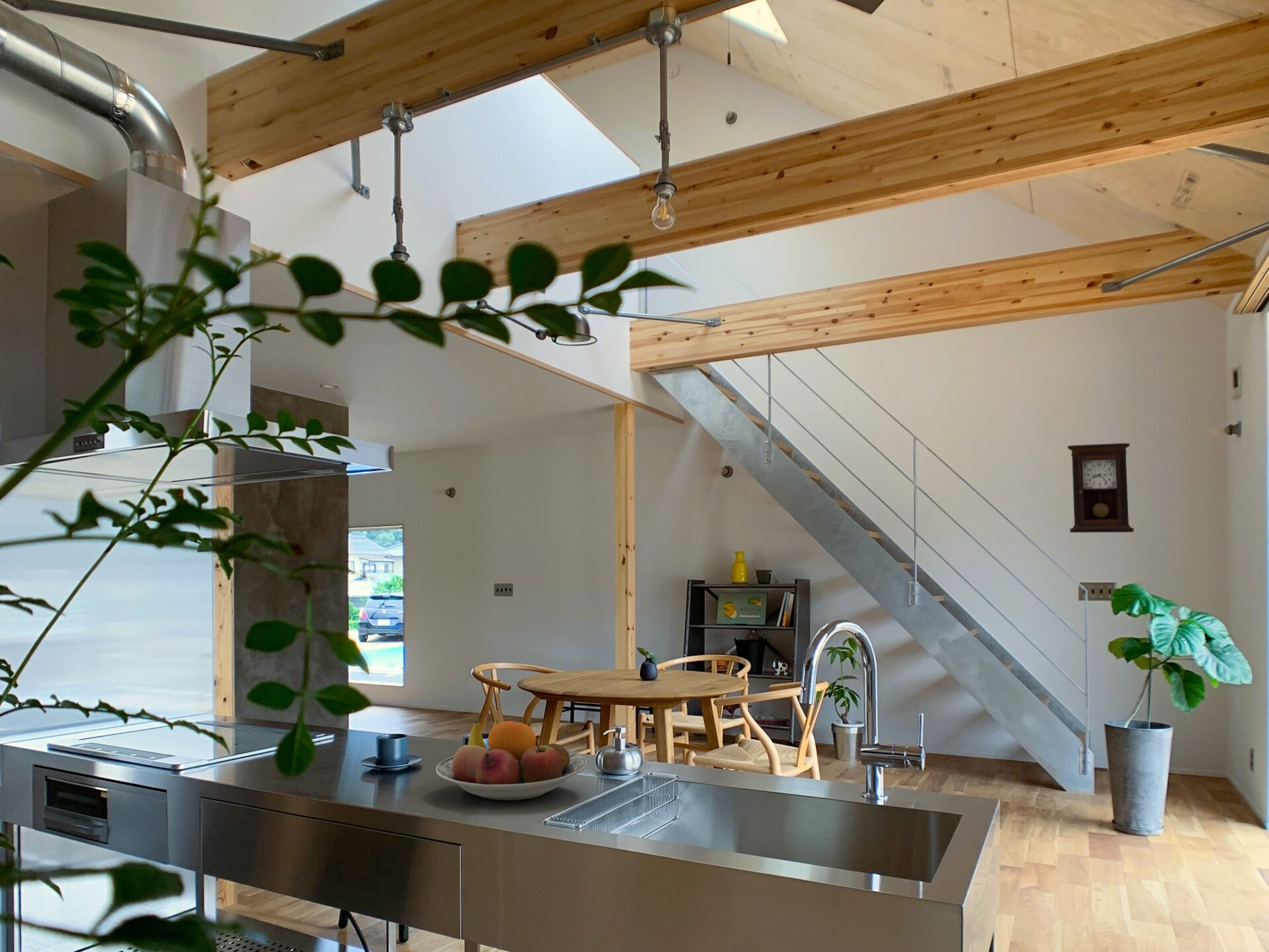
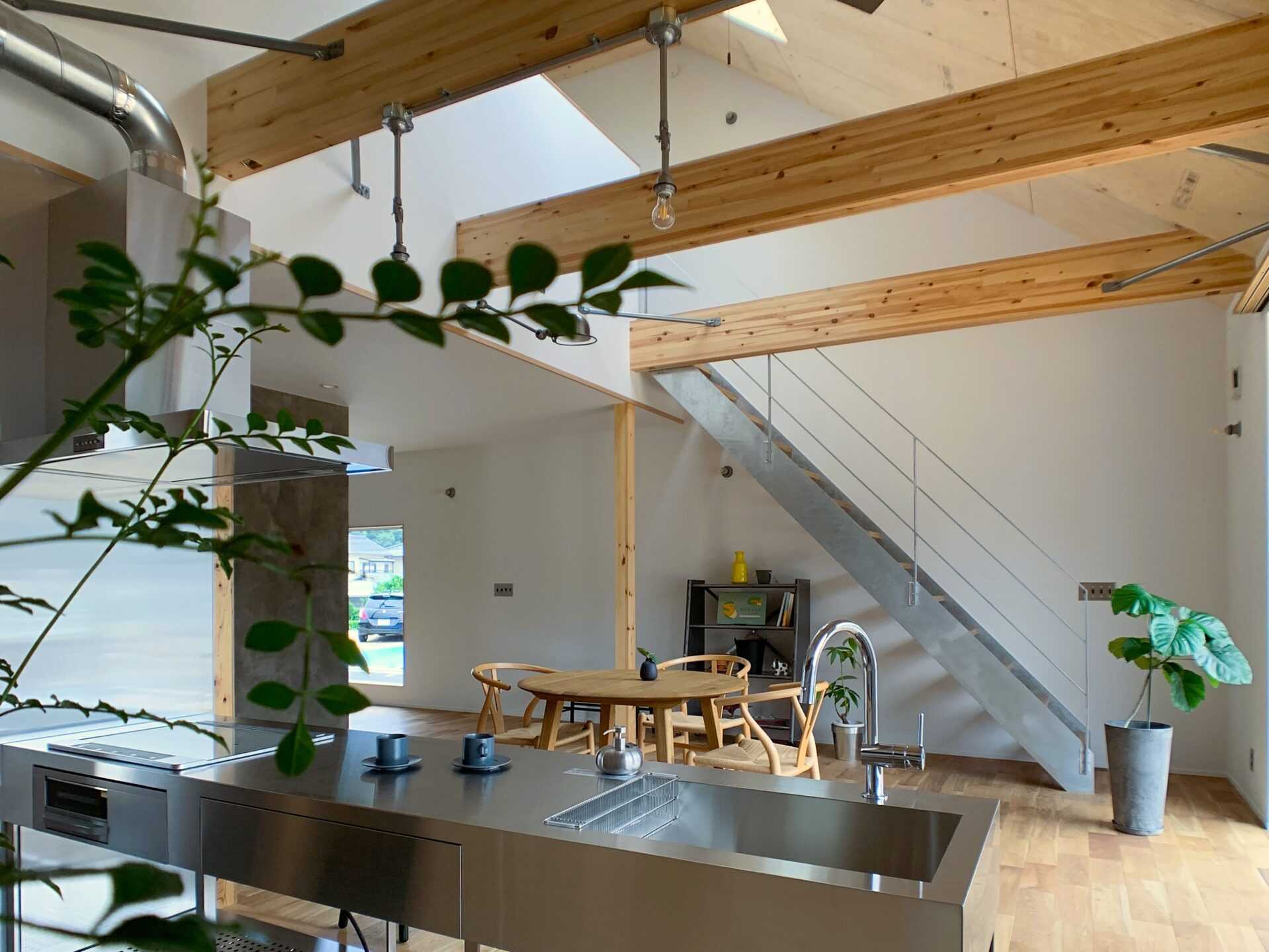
- pendulum clock (1100, 488)
- fruit bowl (512, 757)
